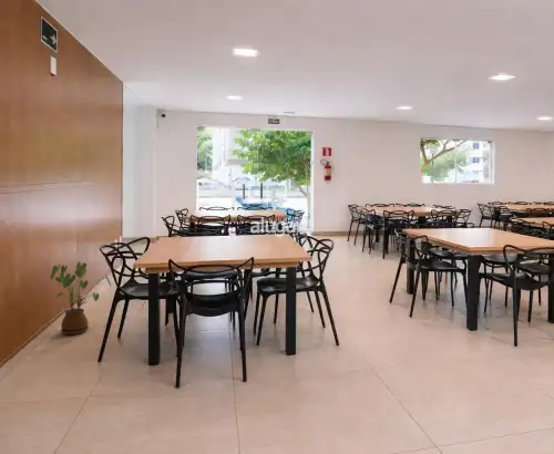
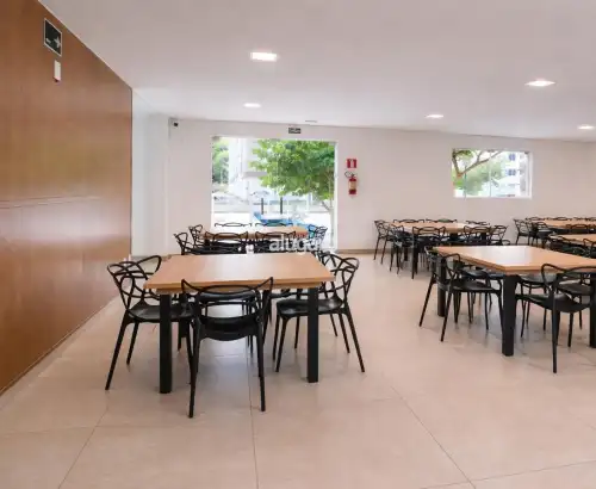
- house plant (79, 297)
